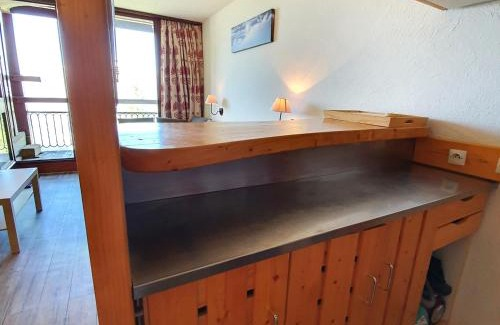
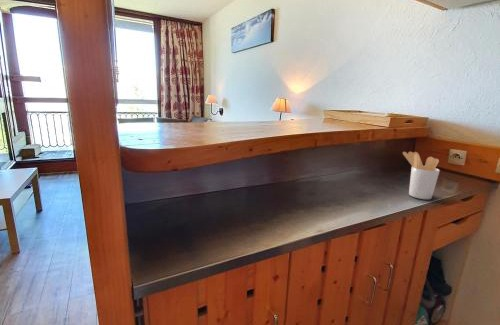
+ utensil holder (418, 173)
